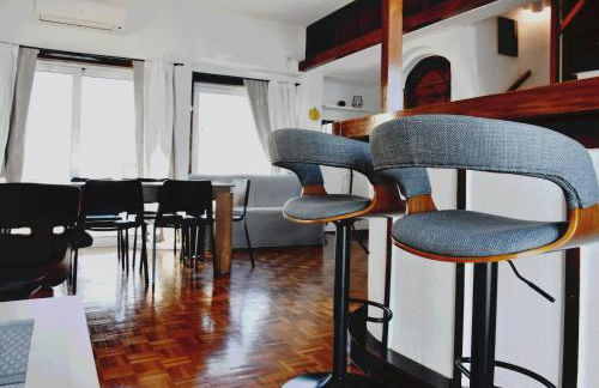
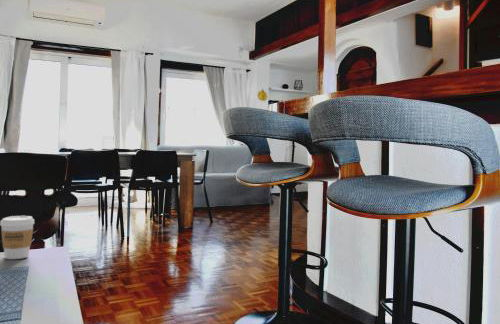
+ coffee cup (17, 236)
